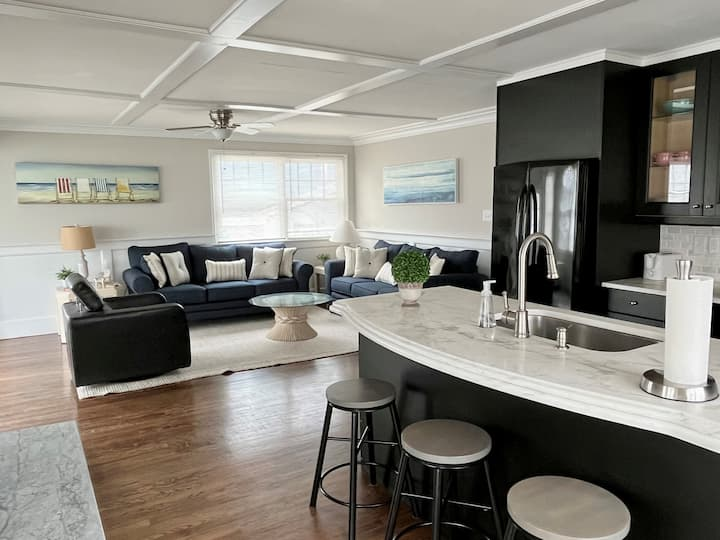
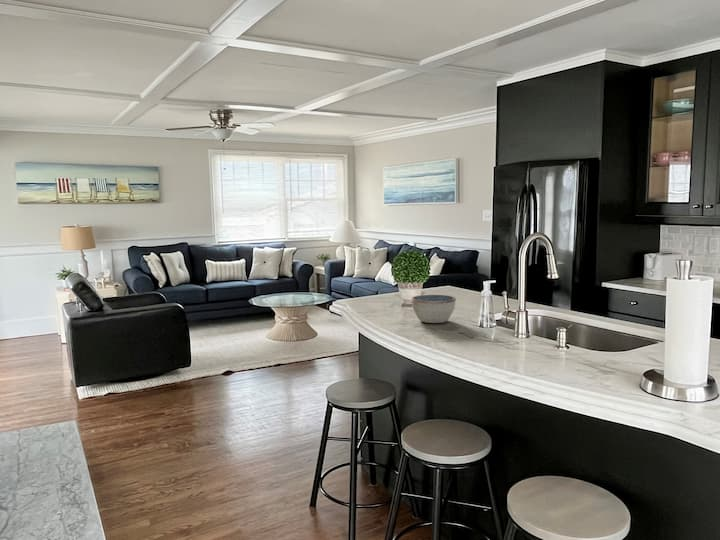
+ bowl (433, 309)
